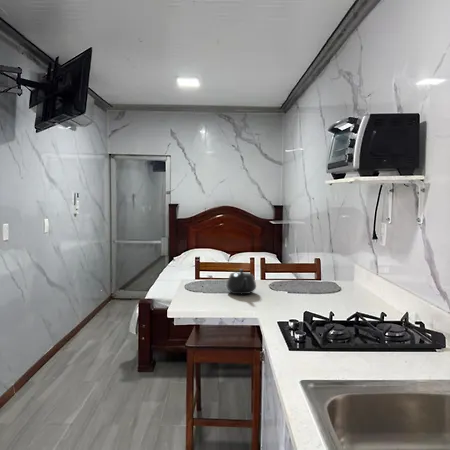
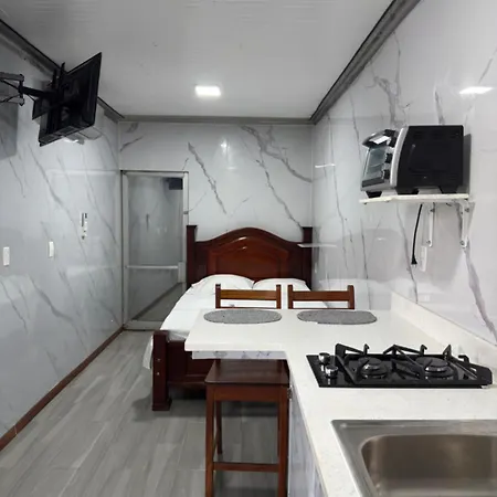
- teapot (241, 281)
